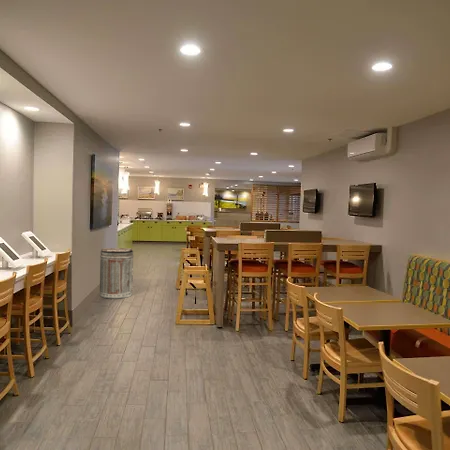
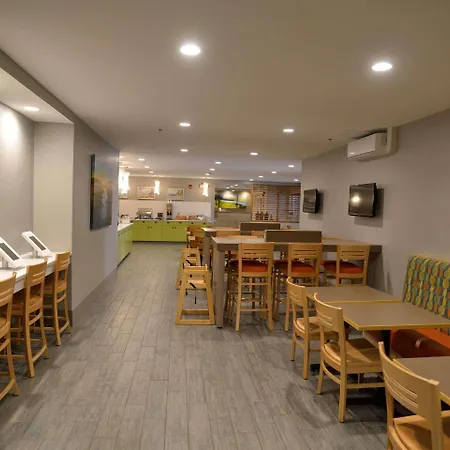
- trash can lid (116, 271)
